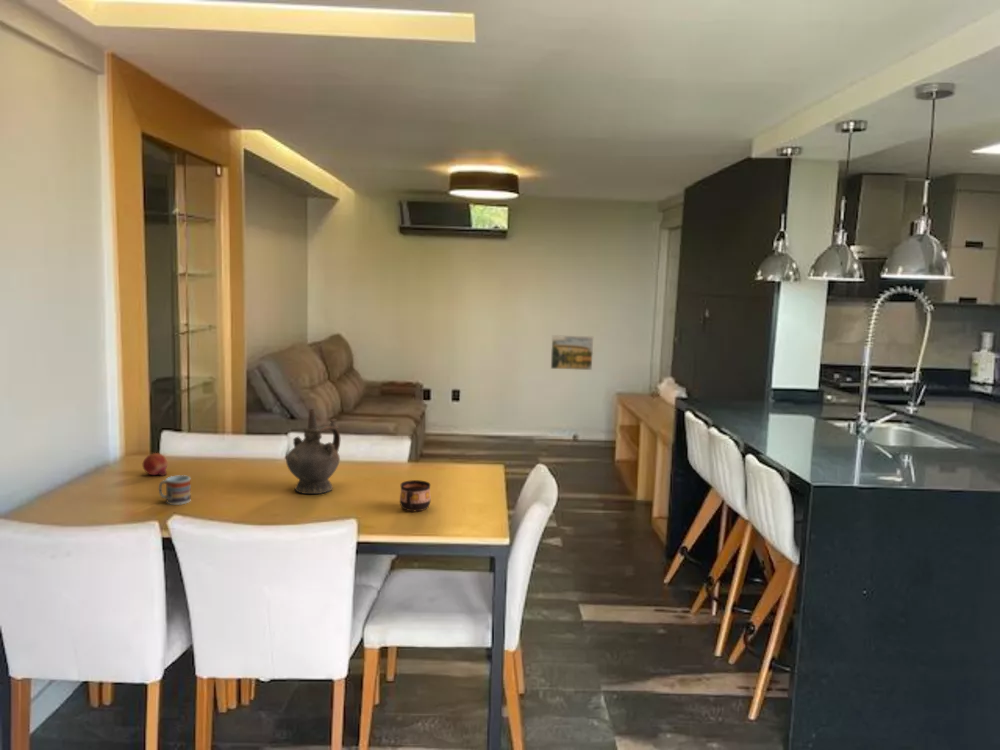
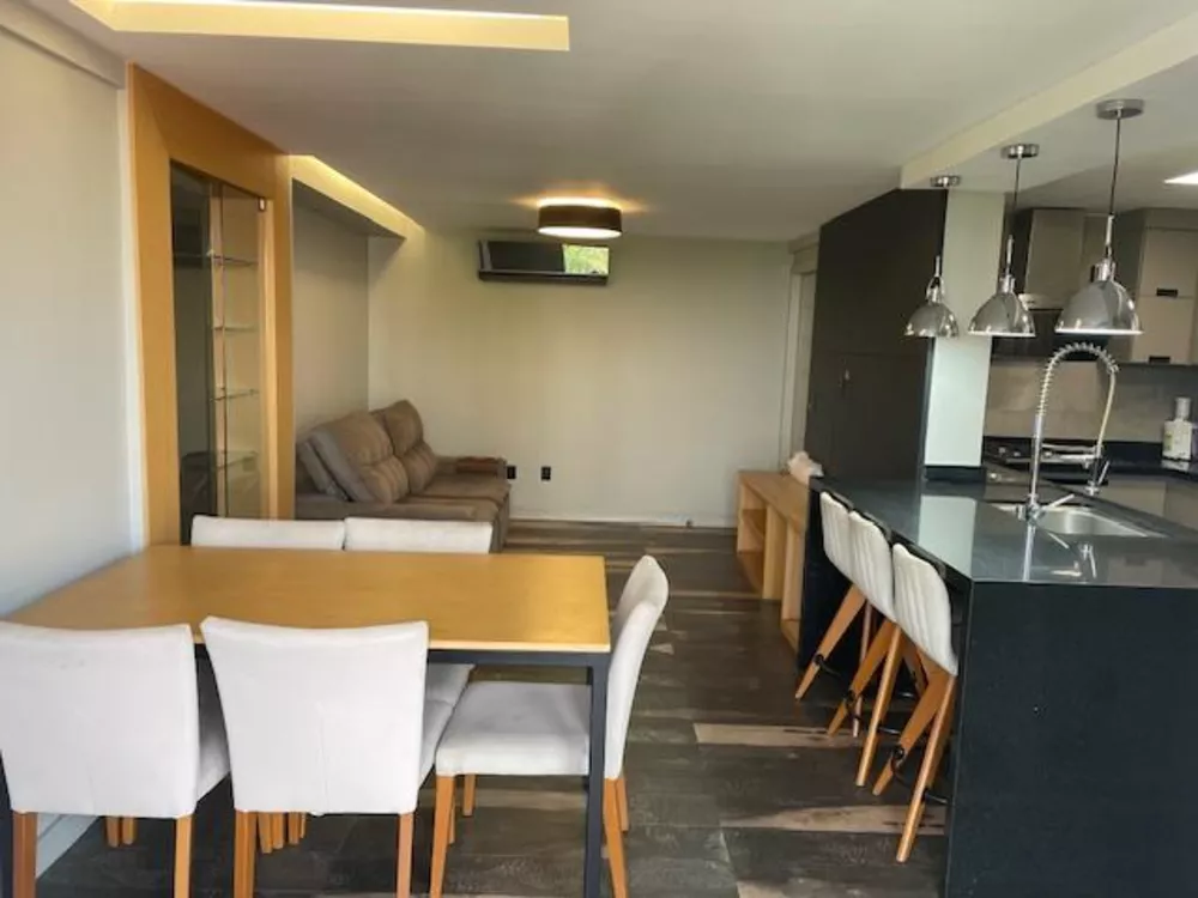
- cup (413, 496)
- cup (174, 490)
- ceremonial vessel (315, 449)
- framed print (571, 352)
- fruit (156, 464)
